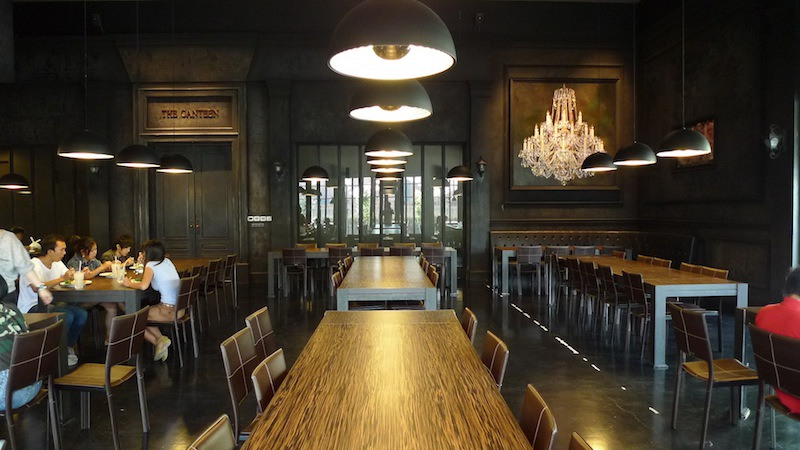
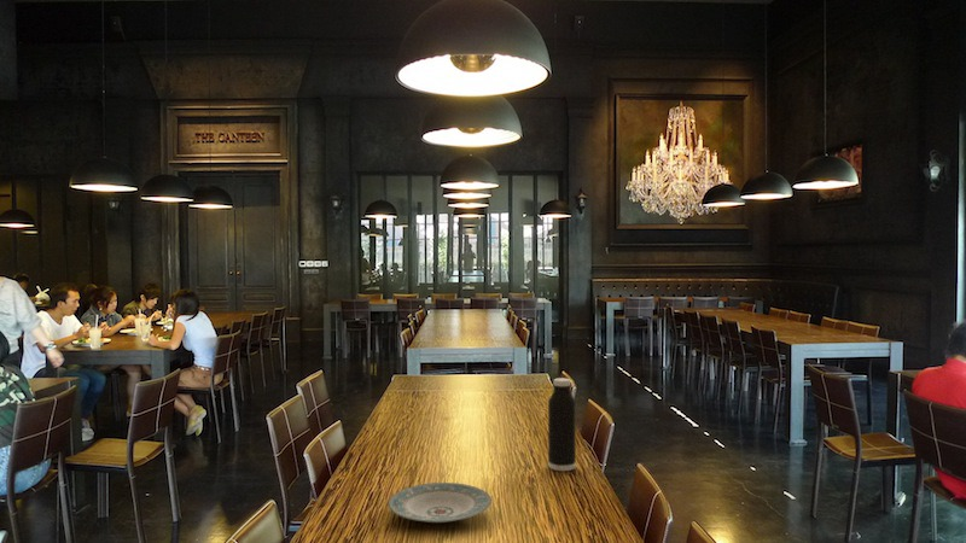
+ plate (440, 507)
+ water bottle (561, 422)
